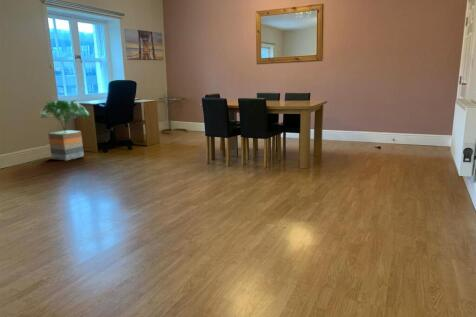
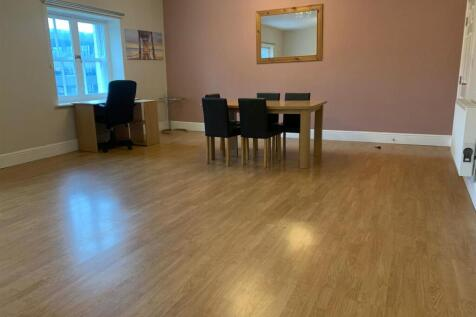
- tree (65, 128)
